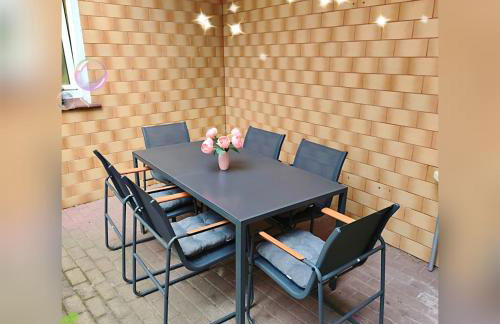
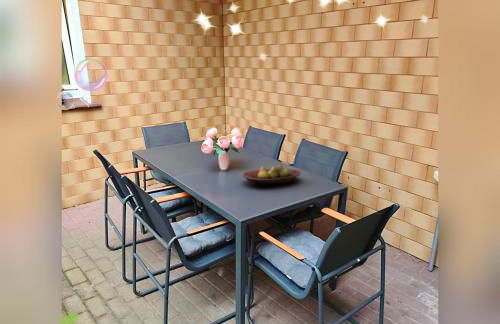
+ fruit bowl (271, 174)
